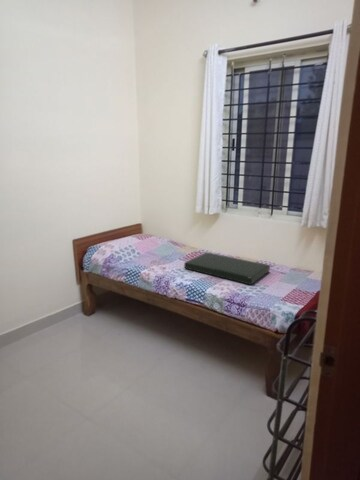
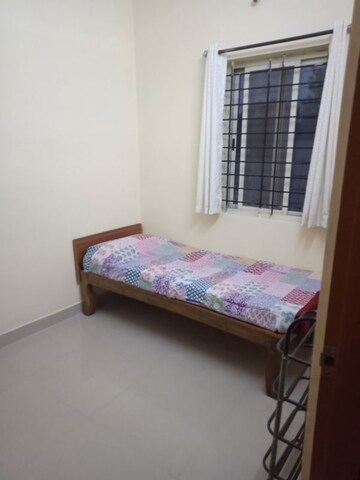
- cushion (226, 266)
